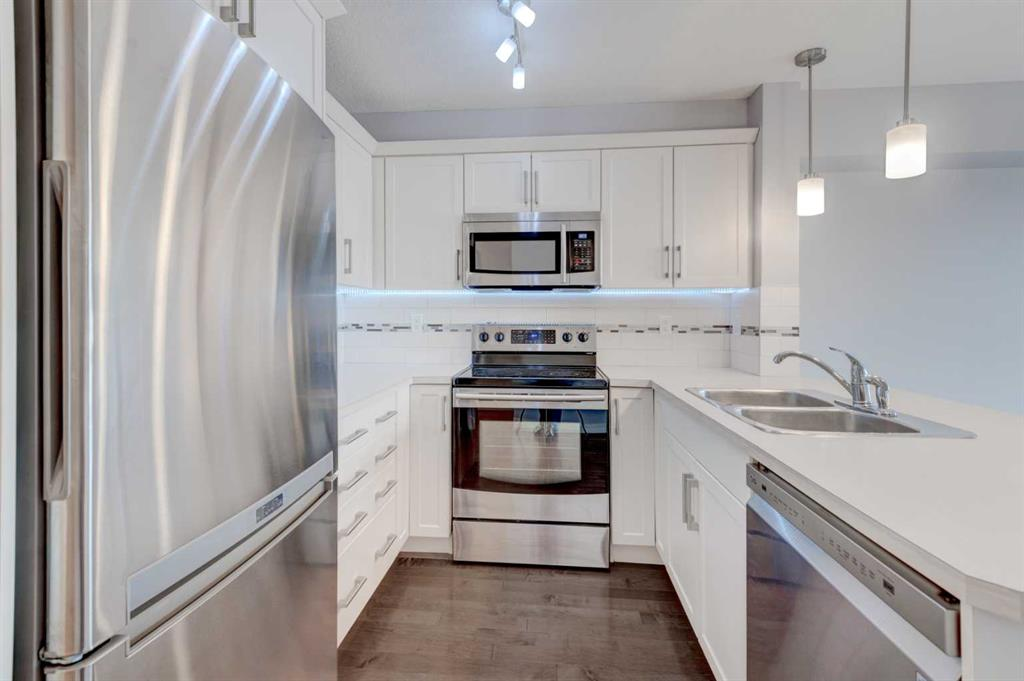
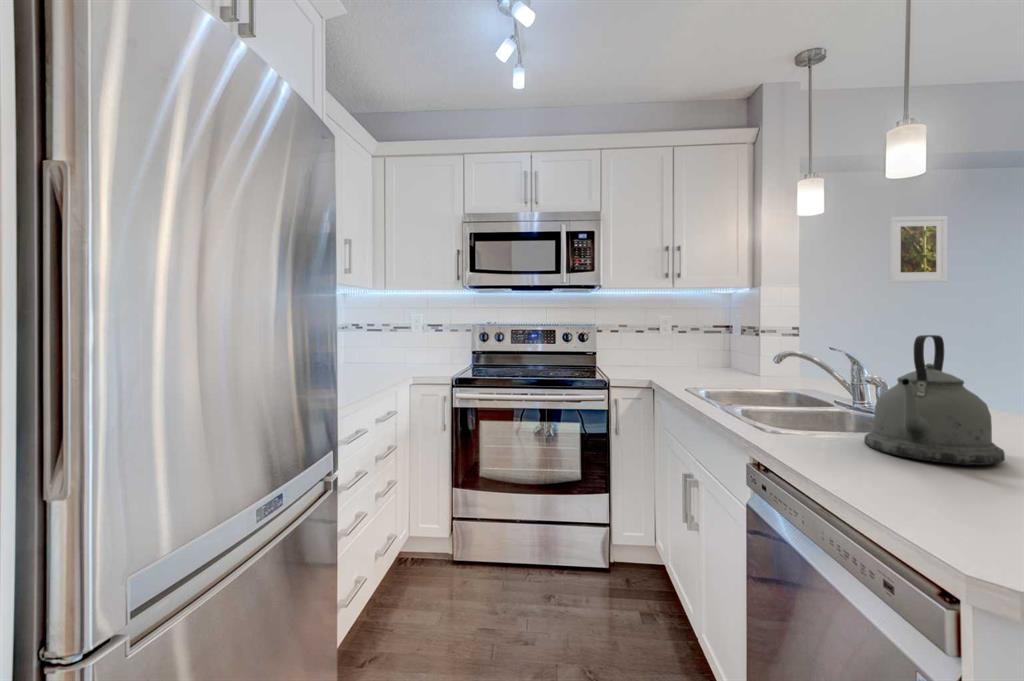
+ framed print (917, 249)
+ kettle (931, 394)
